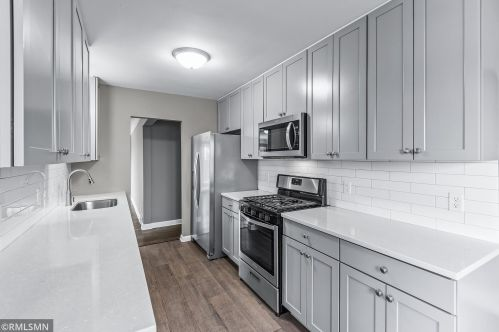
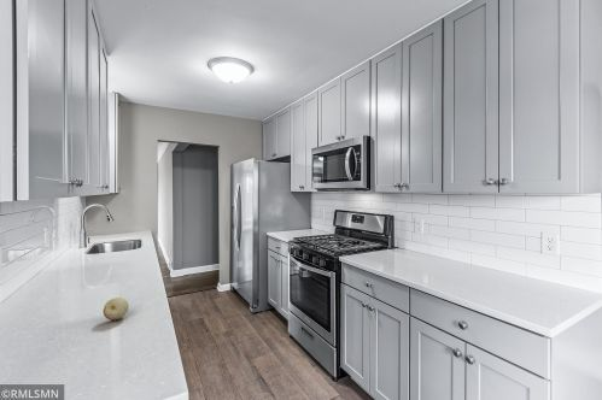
+ fruit (116, 308)
